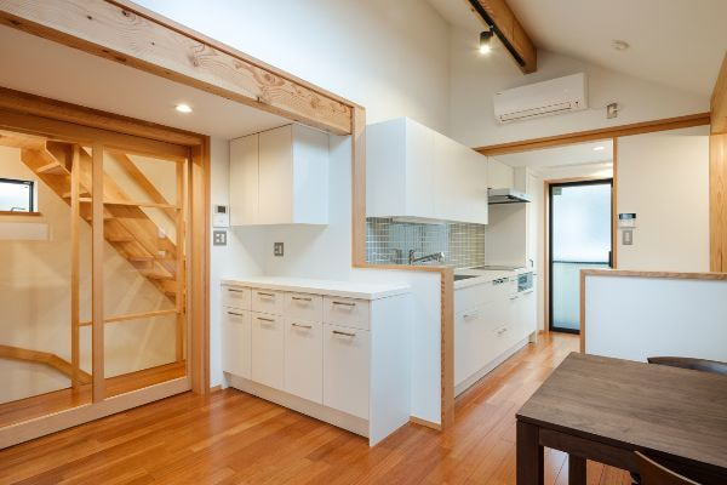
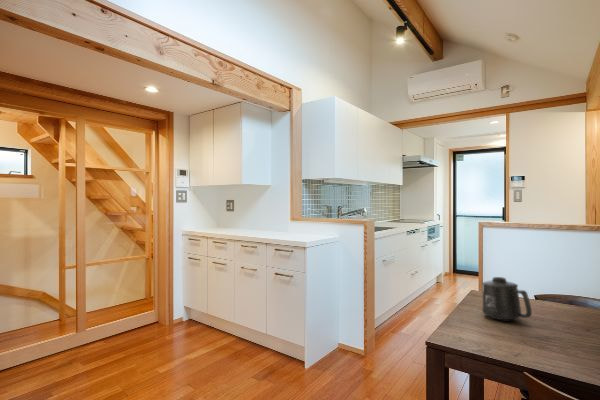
+ mug (506, 298)
